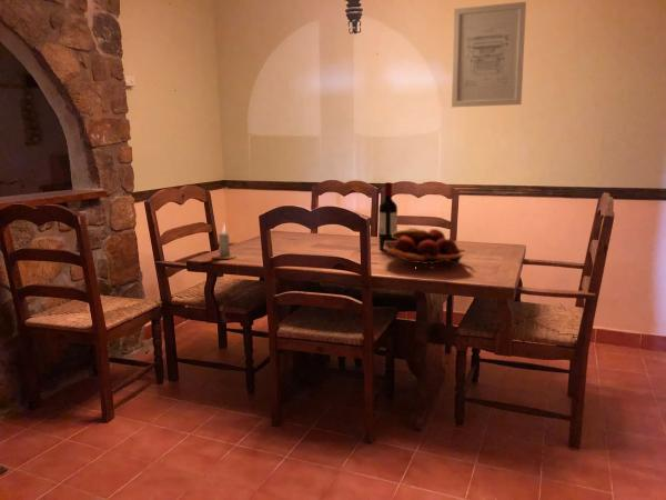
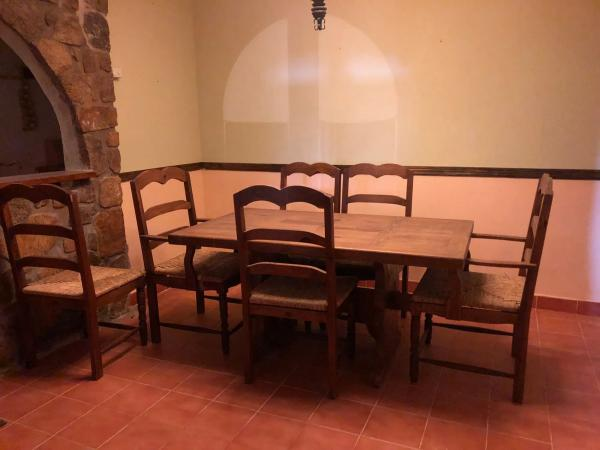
- fruit basket (422, 246)
- wine bottle (387, 216)
- candle (223, 240)
- wall art (487, 56)
